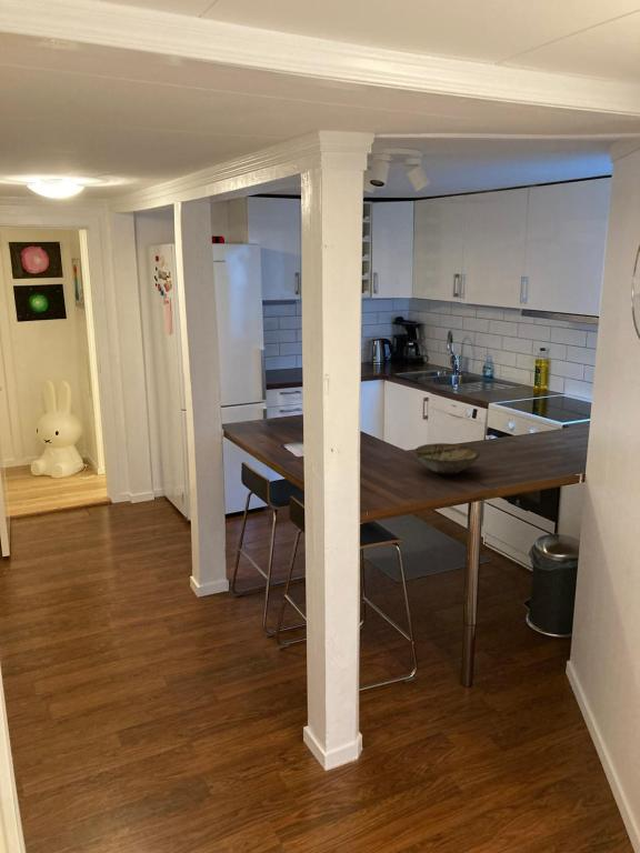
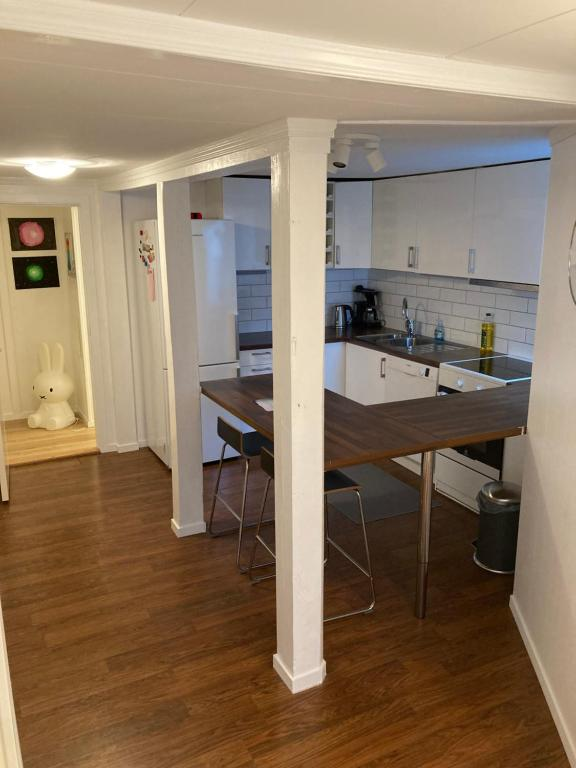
- bowl (446, 461)
